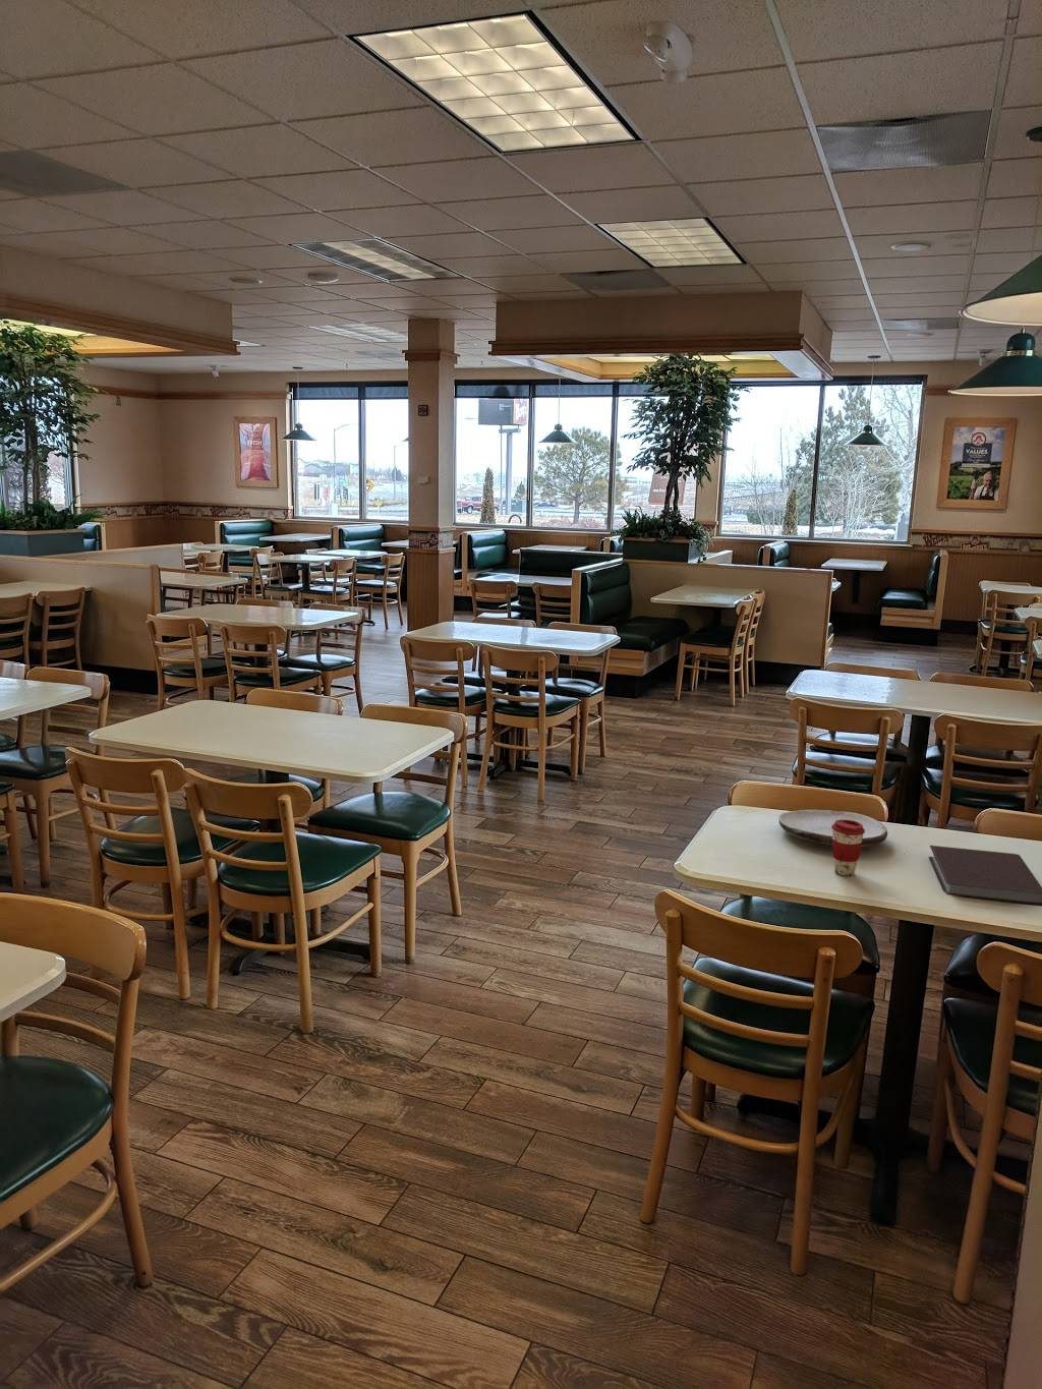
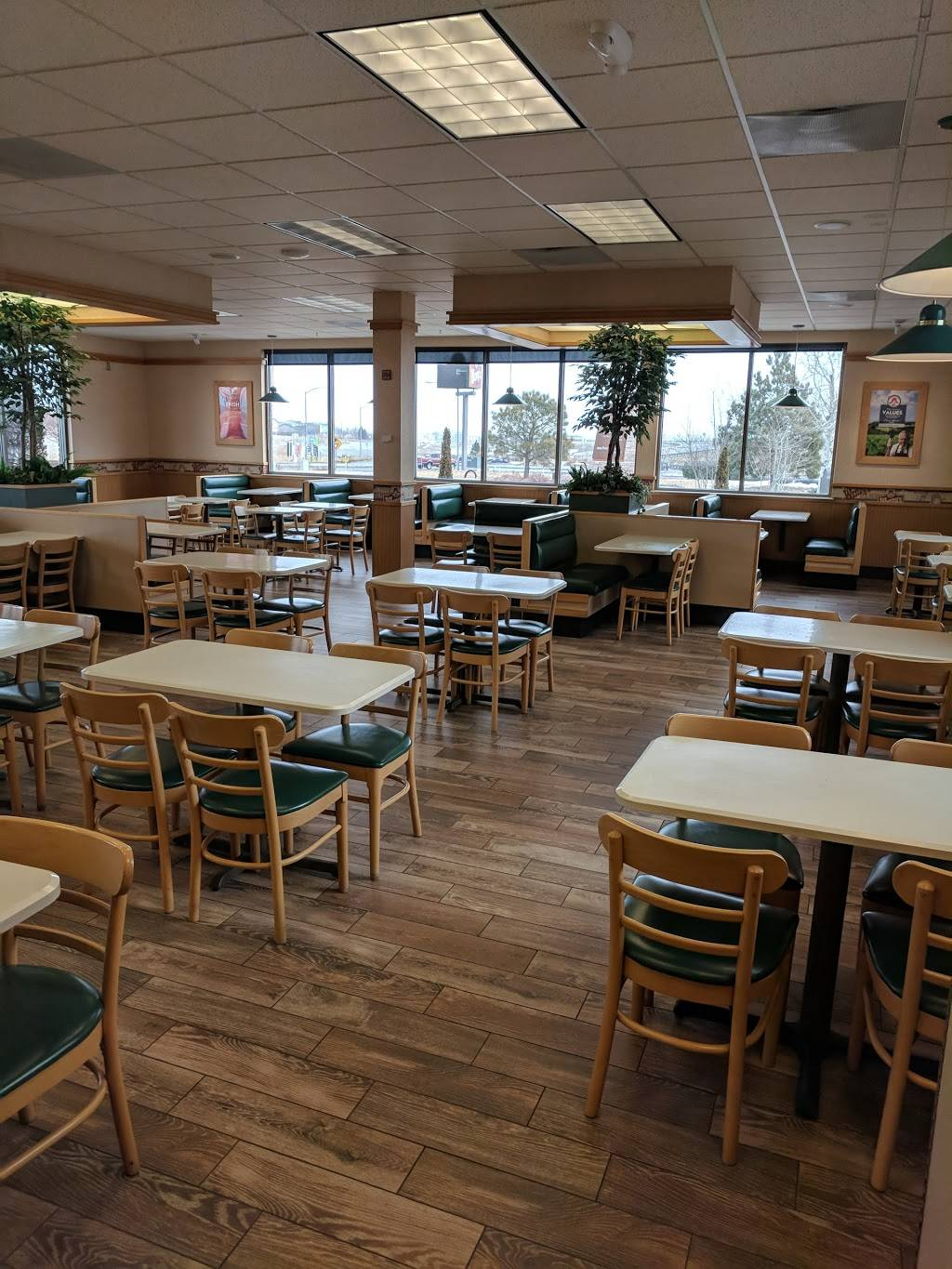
- notebook (984, 875)
- plate (832, 829)
- coffee cup (846, 847)
